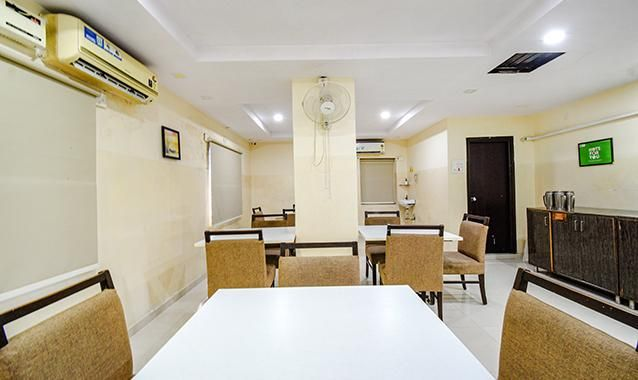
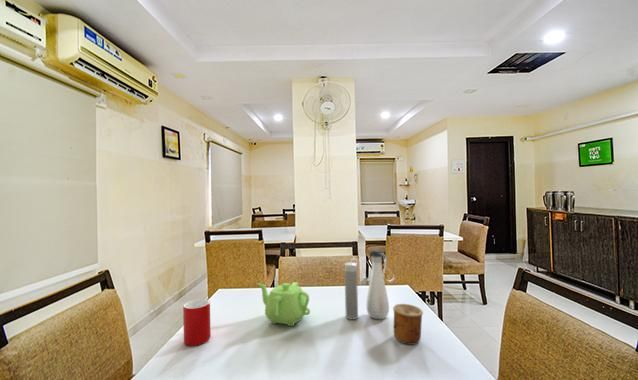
+ cup (408, 323)
+ teapot (283, 301)
+ cup (200, 319)
+ water bottle (370, 283)
